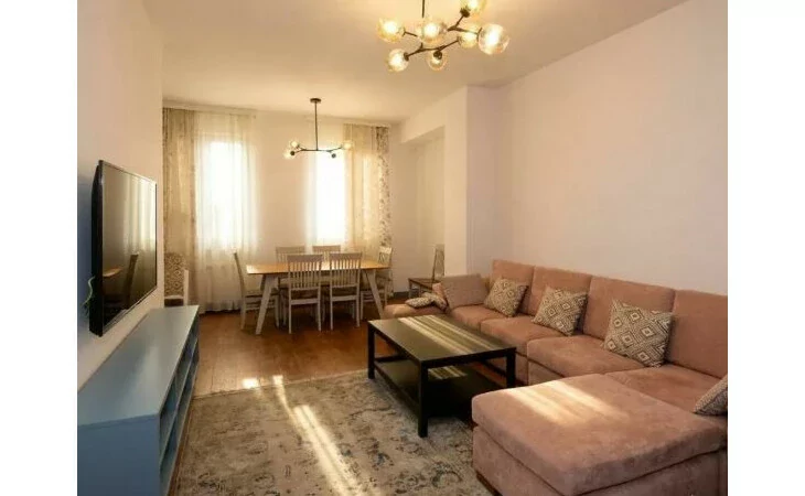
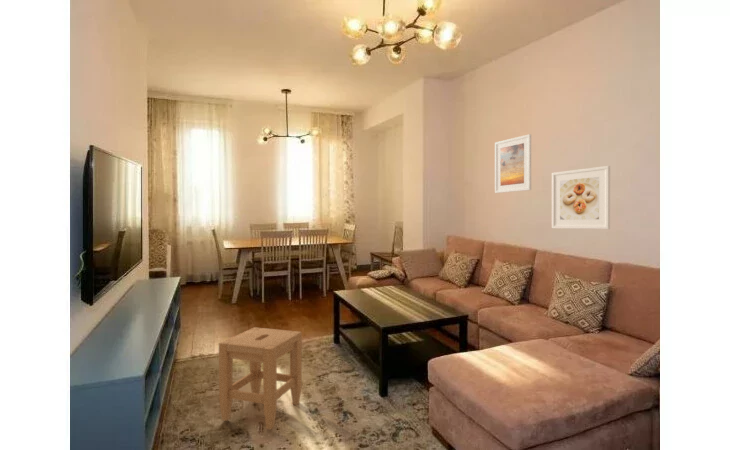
+ stool (262, 374)
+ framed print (512, 165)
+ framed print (579, 199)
